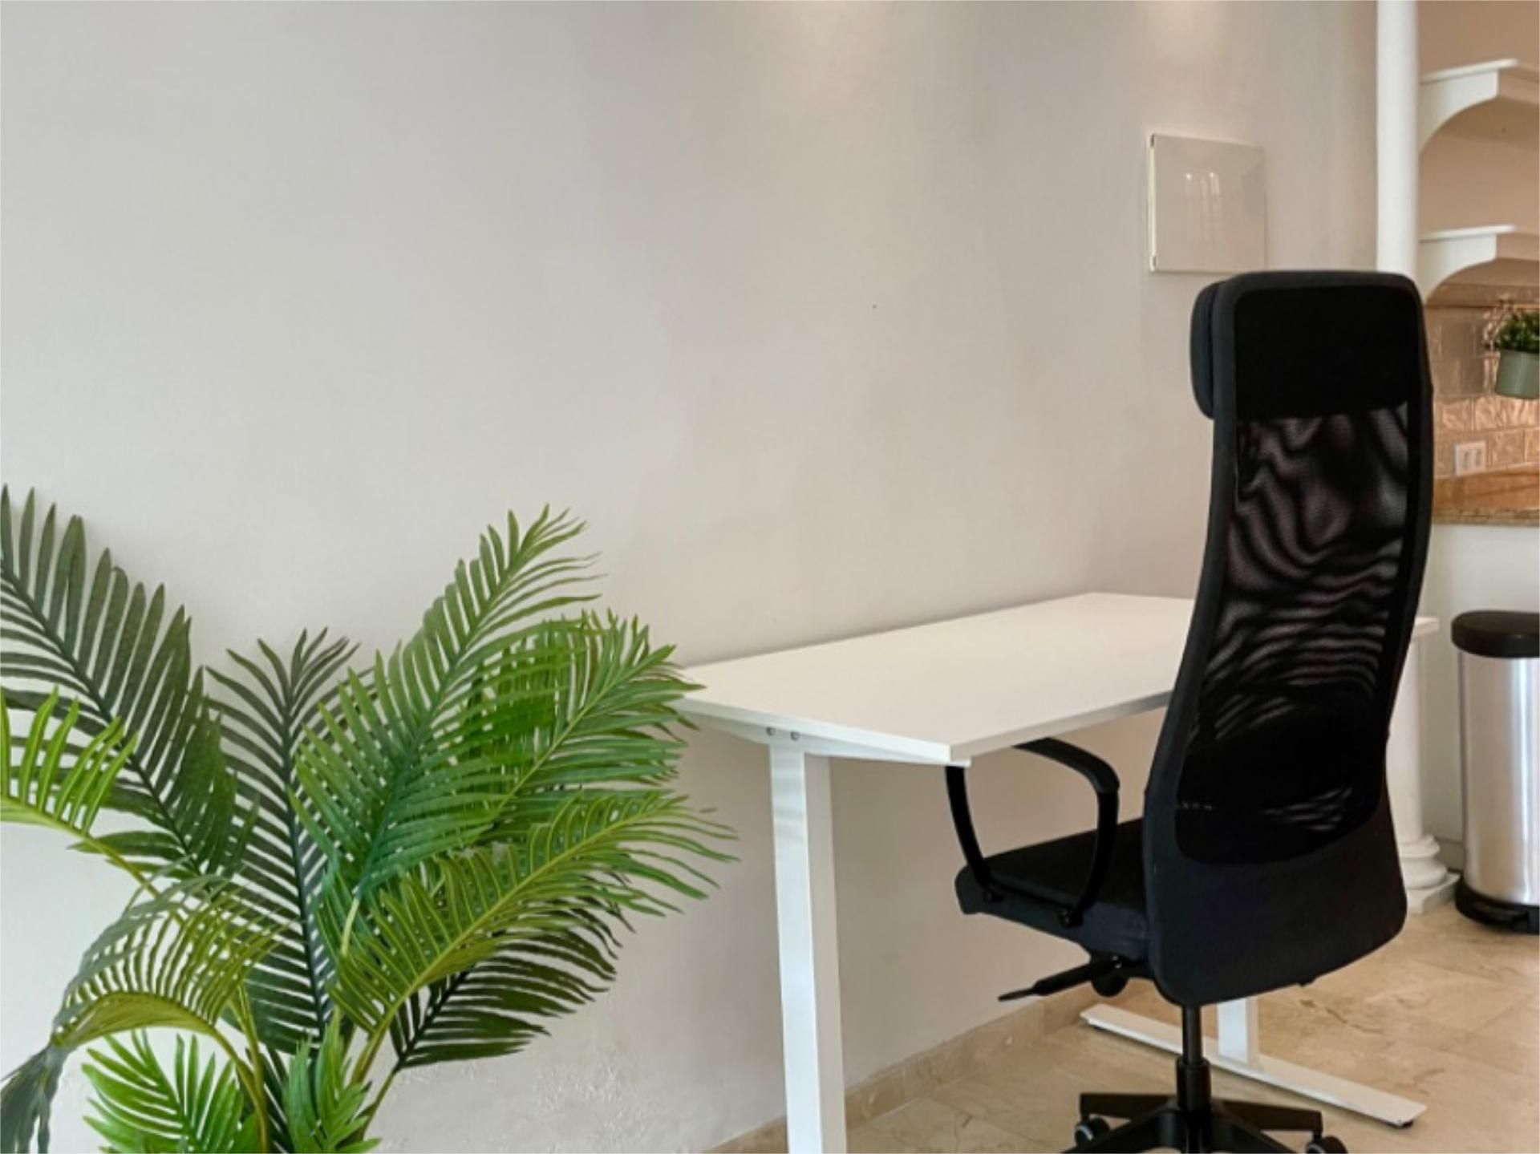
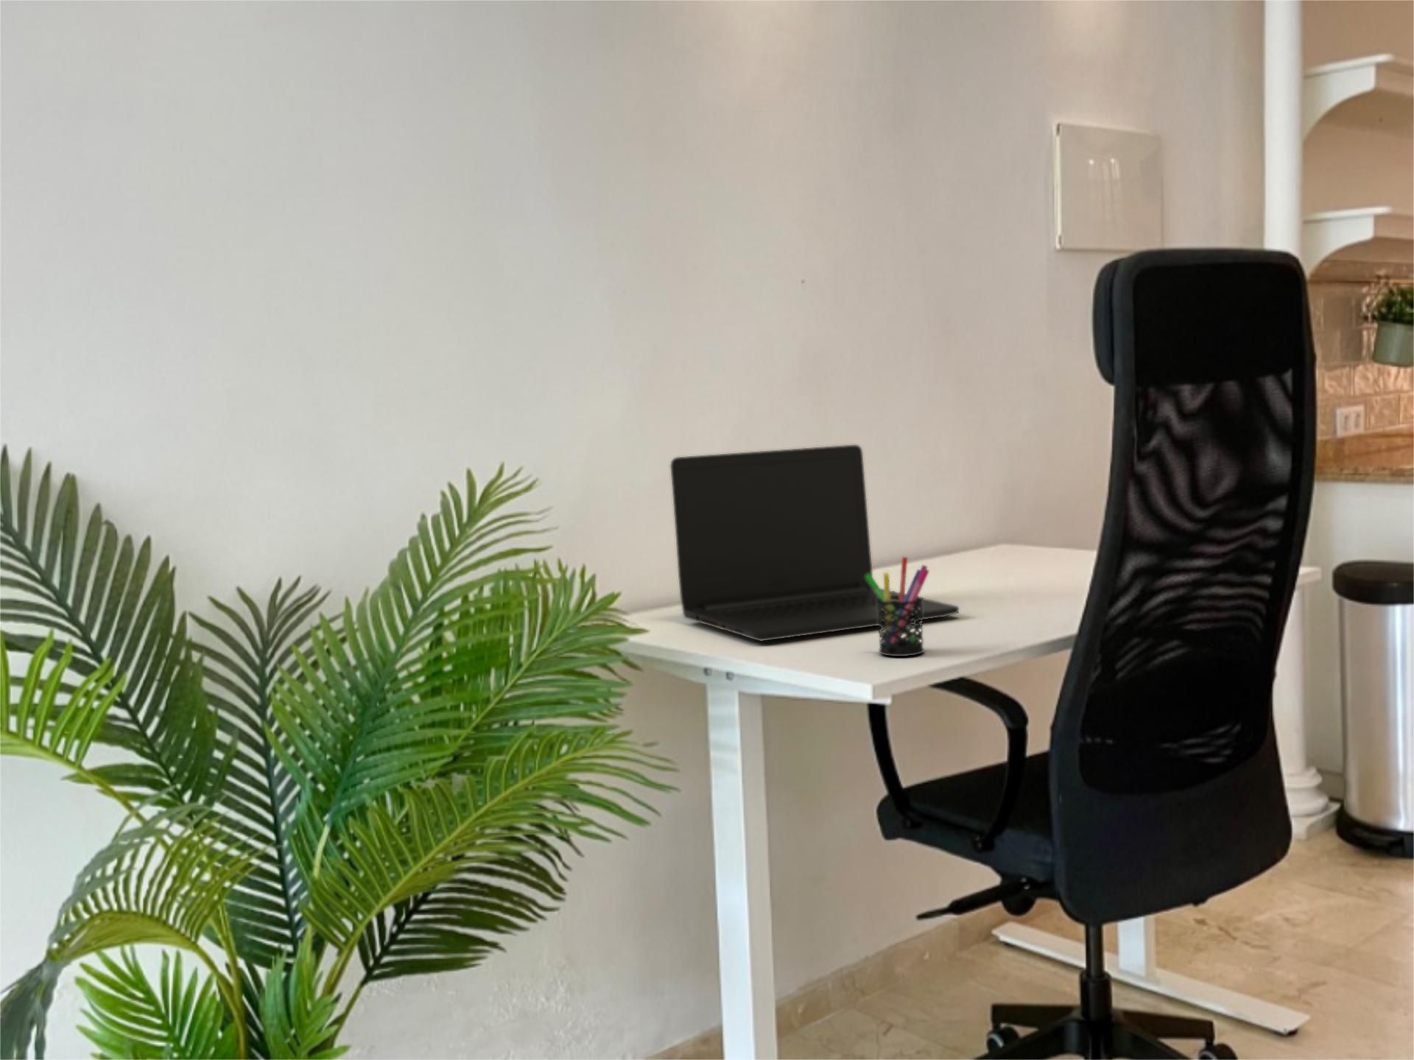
+ pen holder (895, 605)
+ laptop (813, 536)
